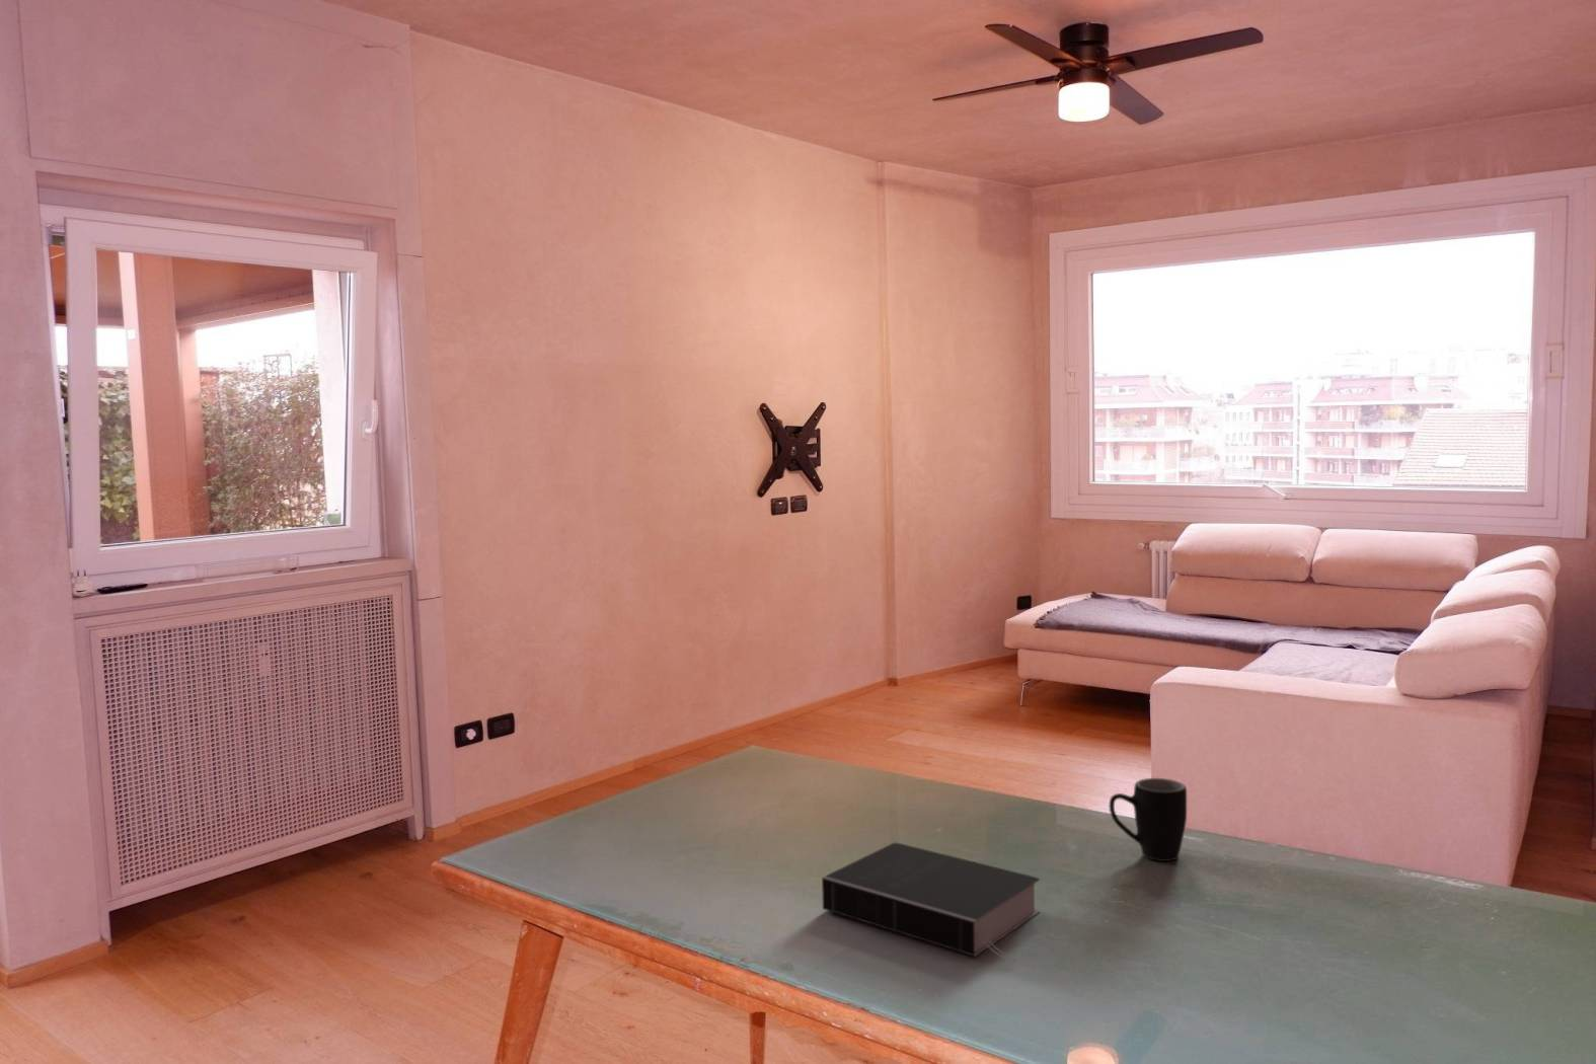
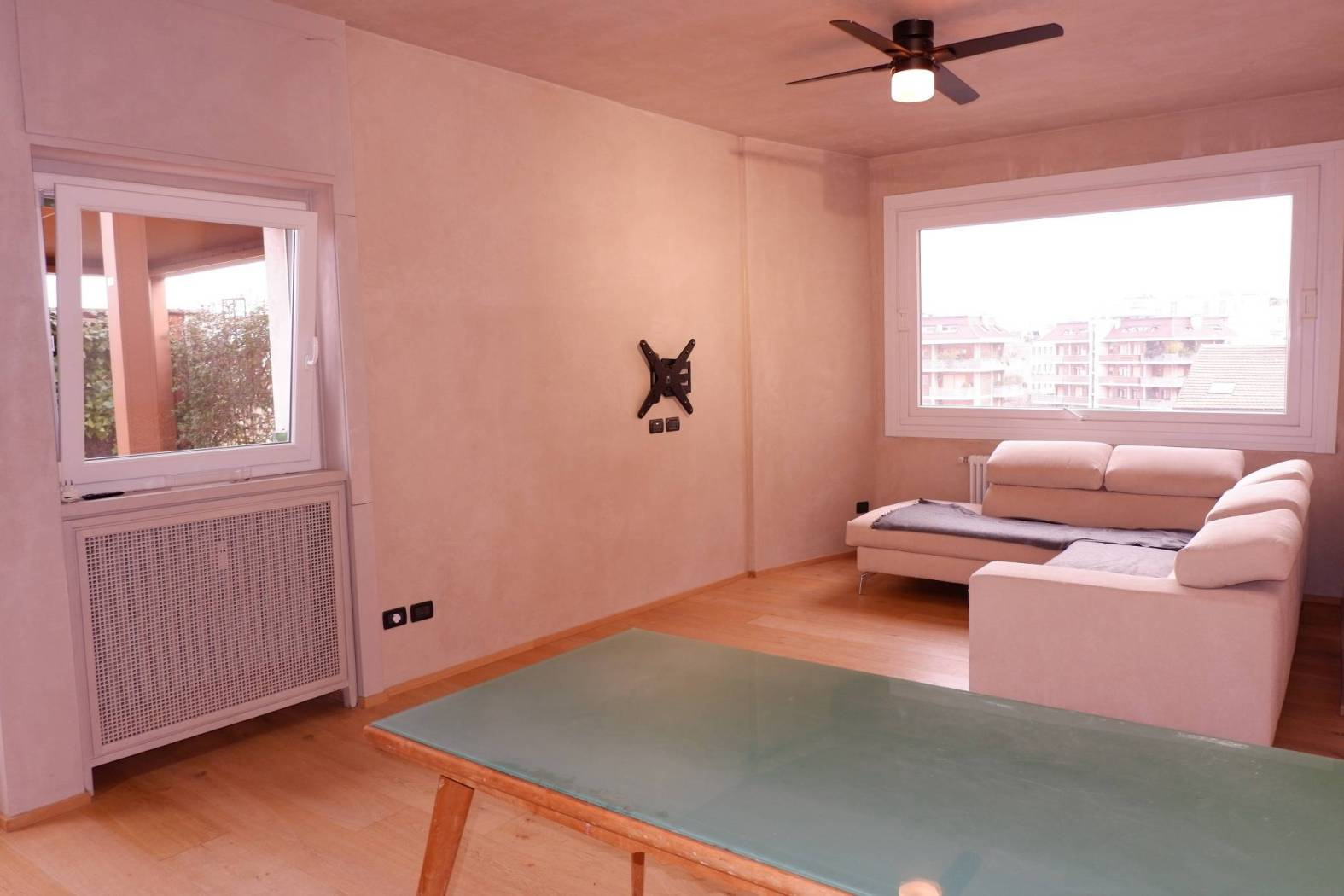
- book (945, 898)
- mug (1147, 819)
